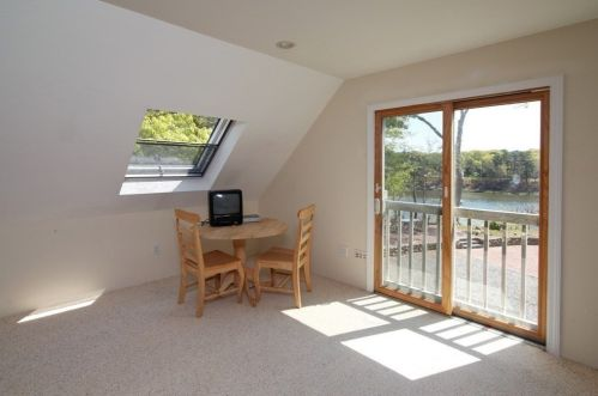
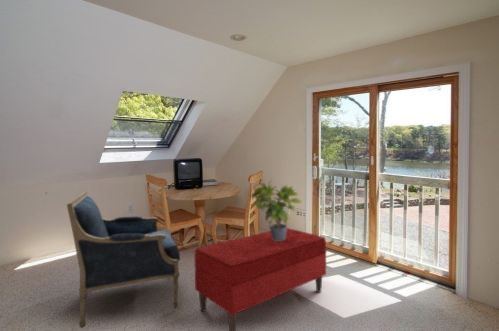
+ potted plant (275, 210)
+ bench (264, 271)
+ armchair (129, 246)
